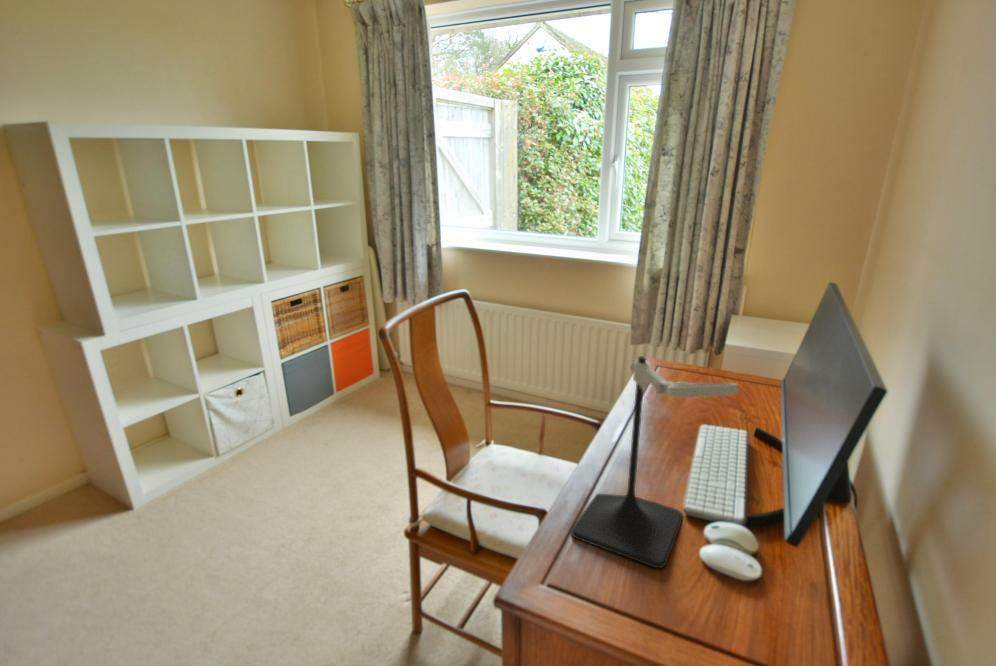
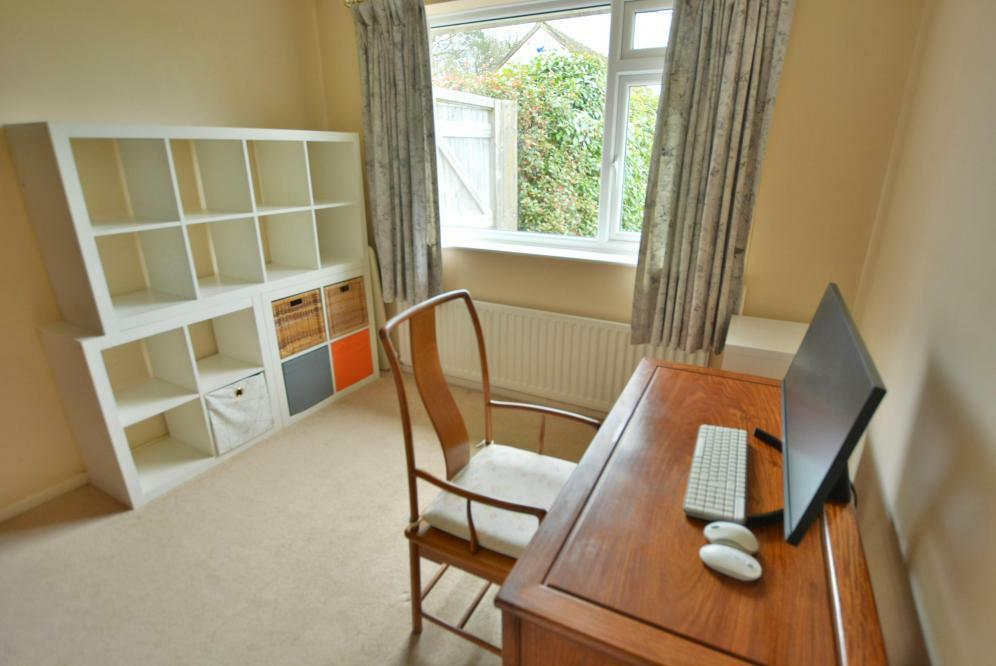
- speaker stand (637, 453)
